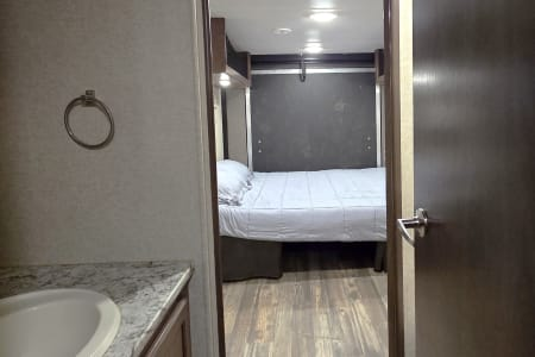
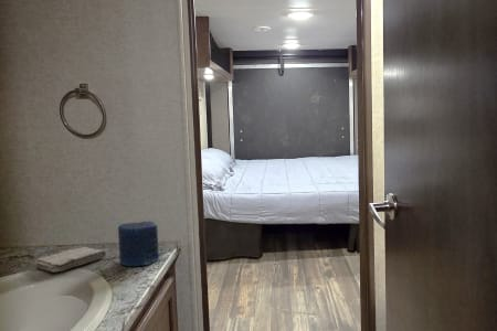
+ washcloth (71, 257)
+ candle (138, 242)
